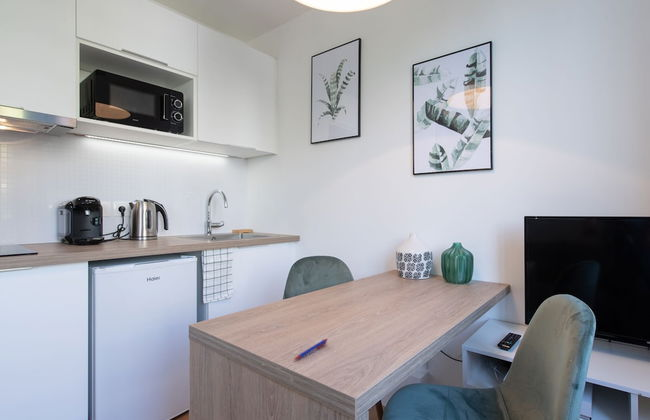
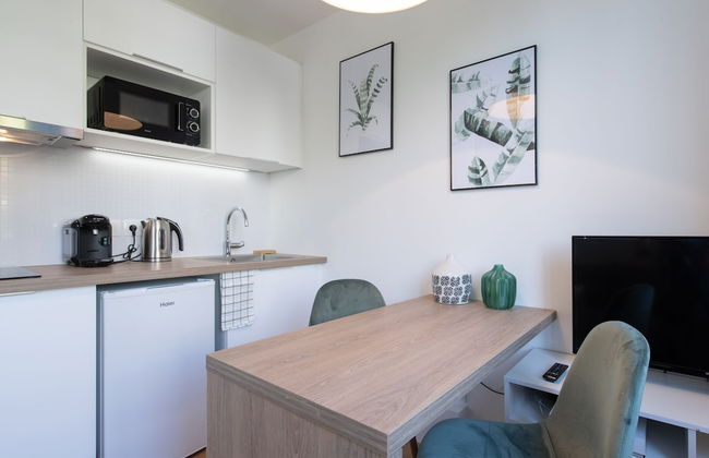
- pen (311, 348)
